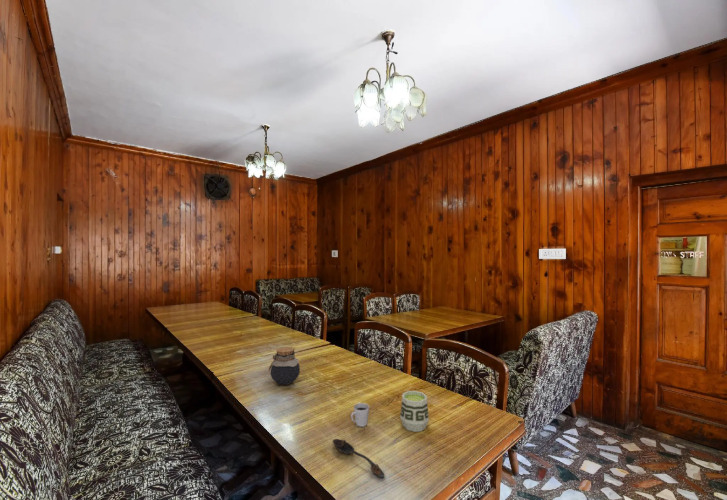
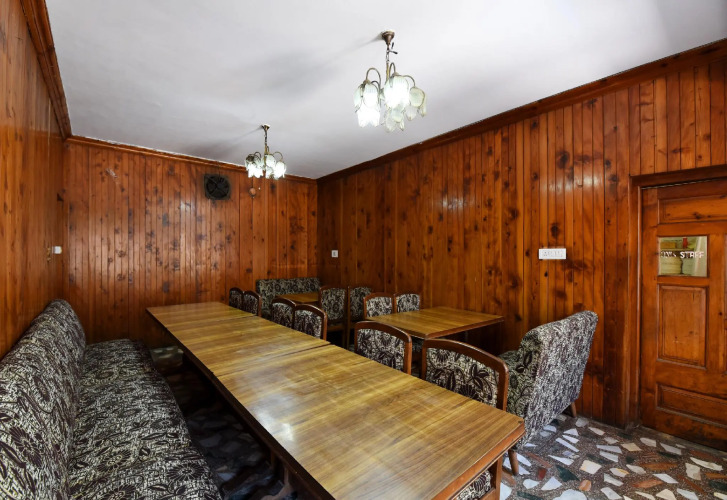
- cup (359, 409)
- cup (414, 410)
- spoon (356, 454)
- jar (284, 365)
